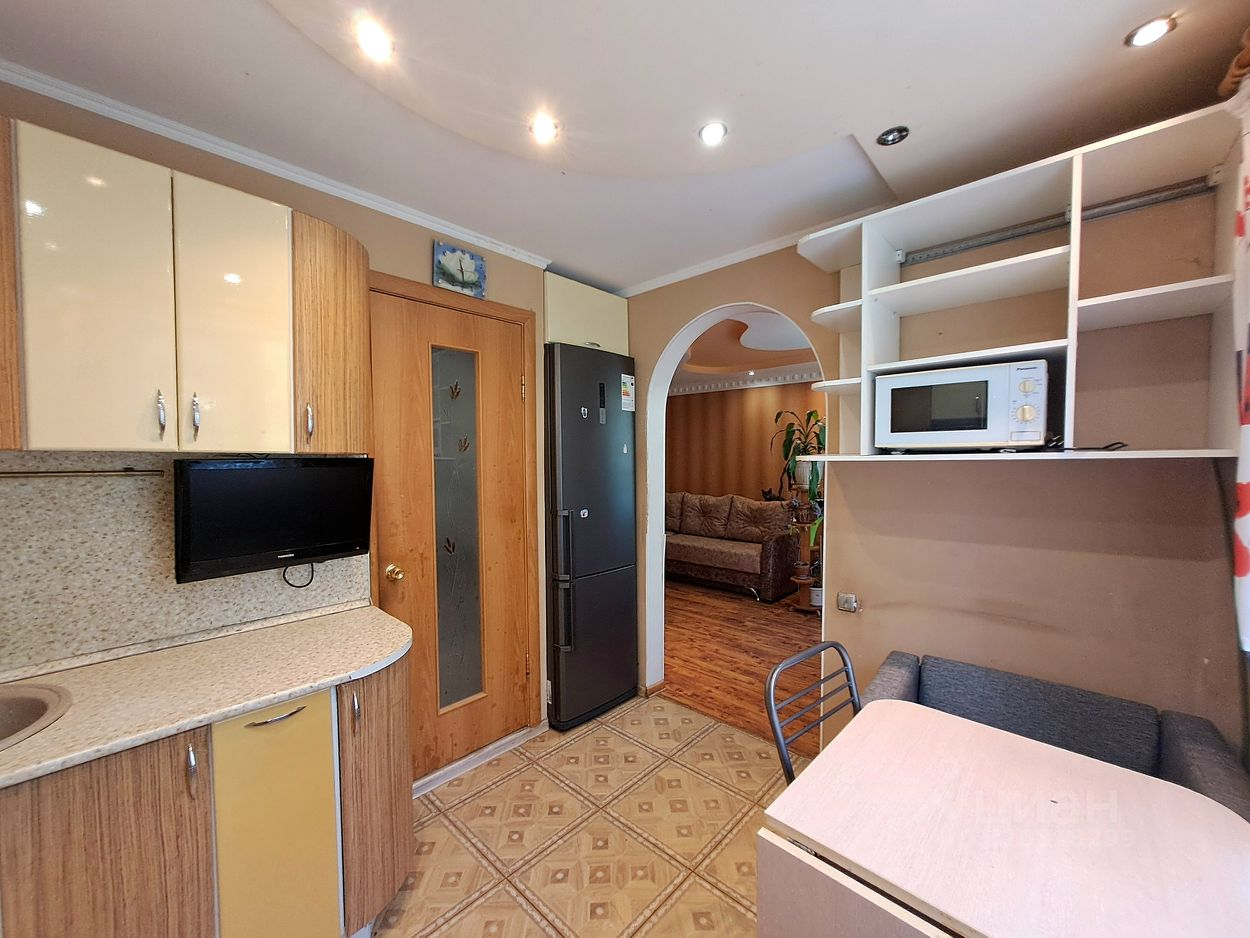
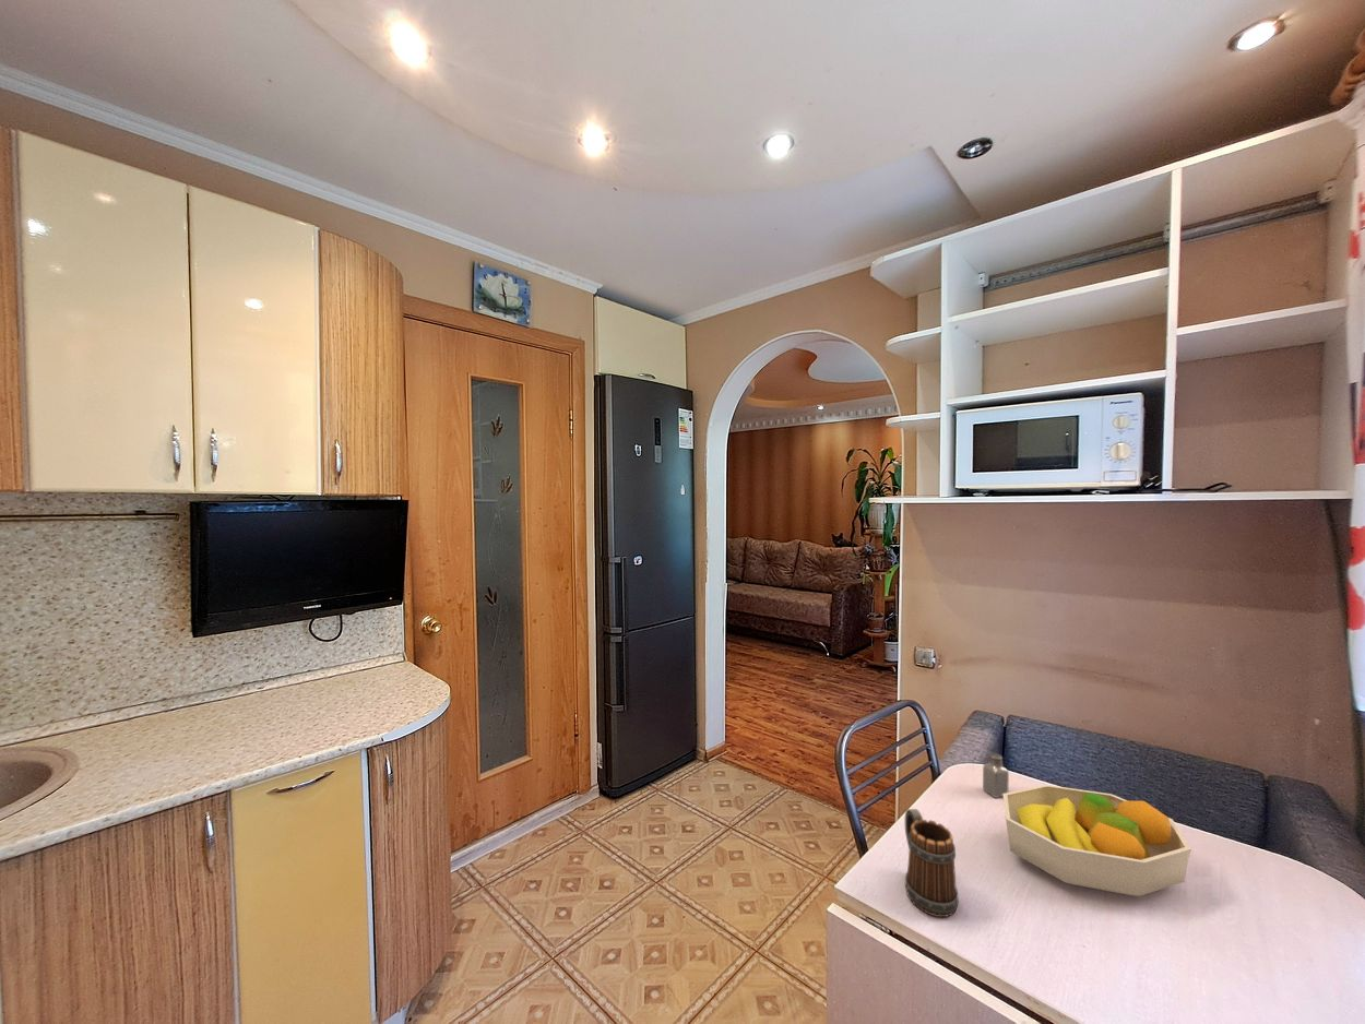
+ mug (925, 856)
+ saltshaker (995, 773)
+ fruit bowl (1089, 830)
